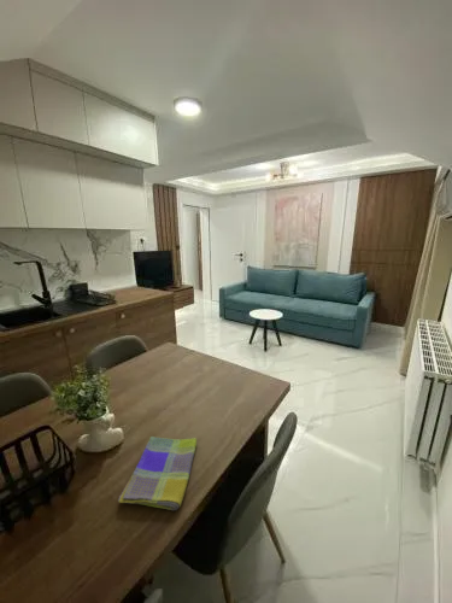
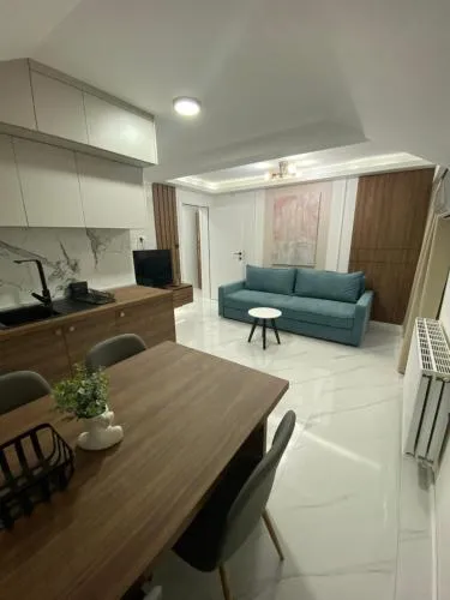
- dish towel (163, 467)
